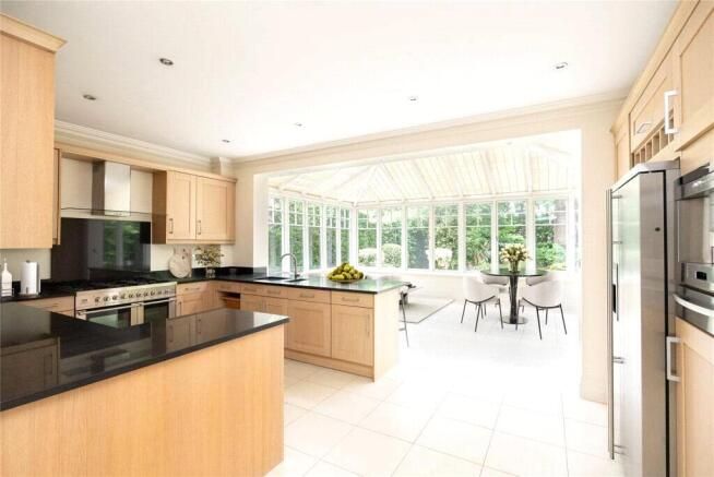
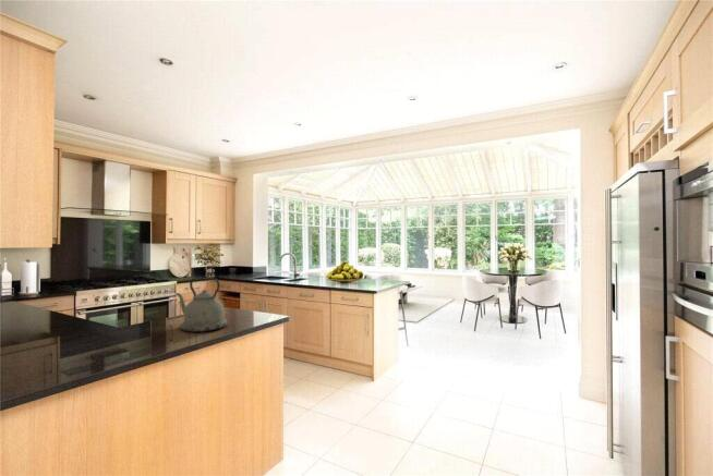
+ kettle (201, 302)
